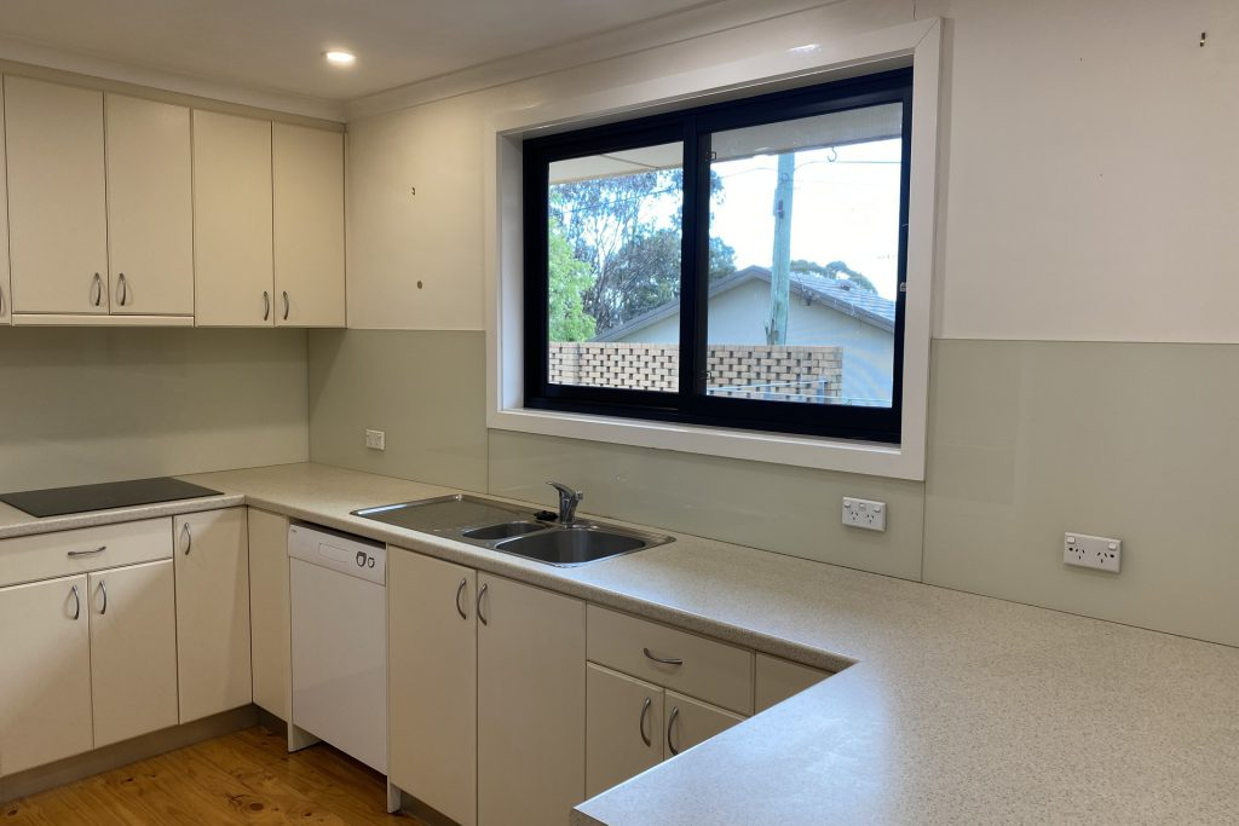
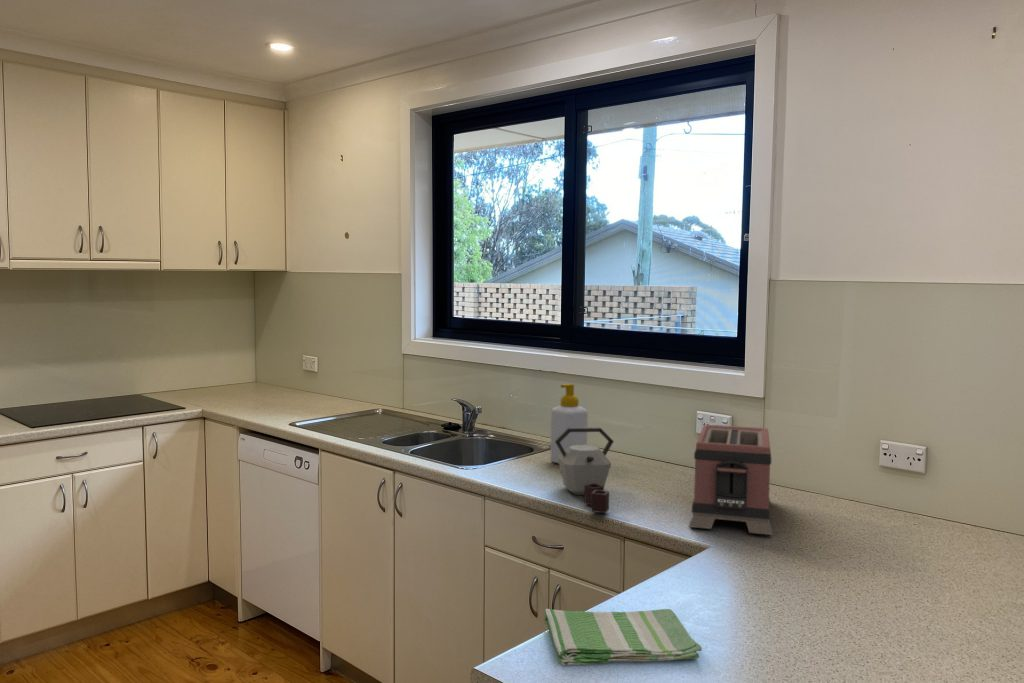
+ toaster (732, 475)
+ dish towel (618, 632)
+ kettle (590, 465)
+ soap bottle (569, 423)
